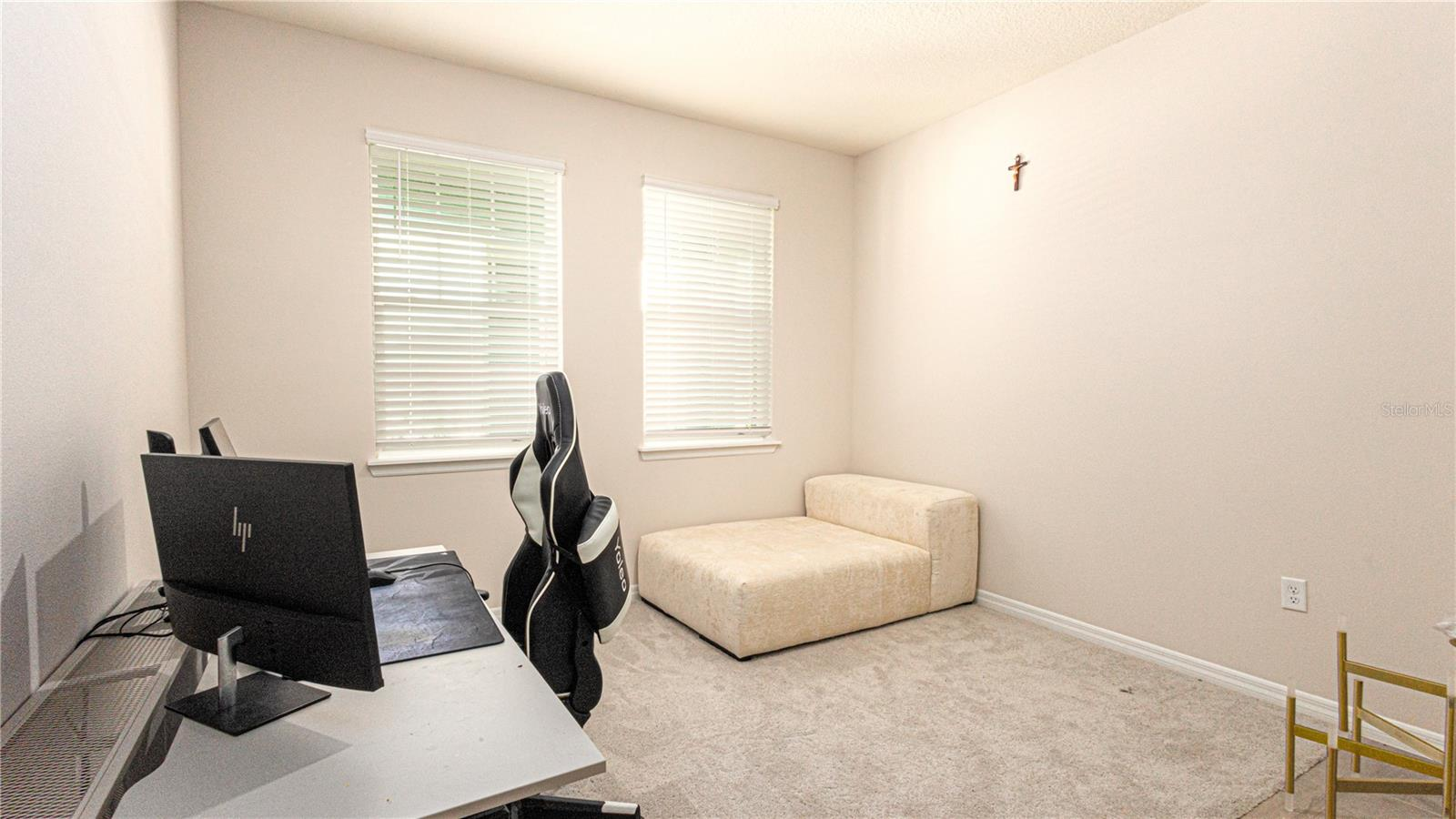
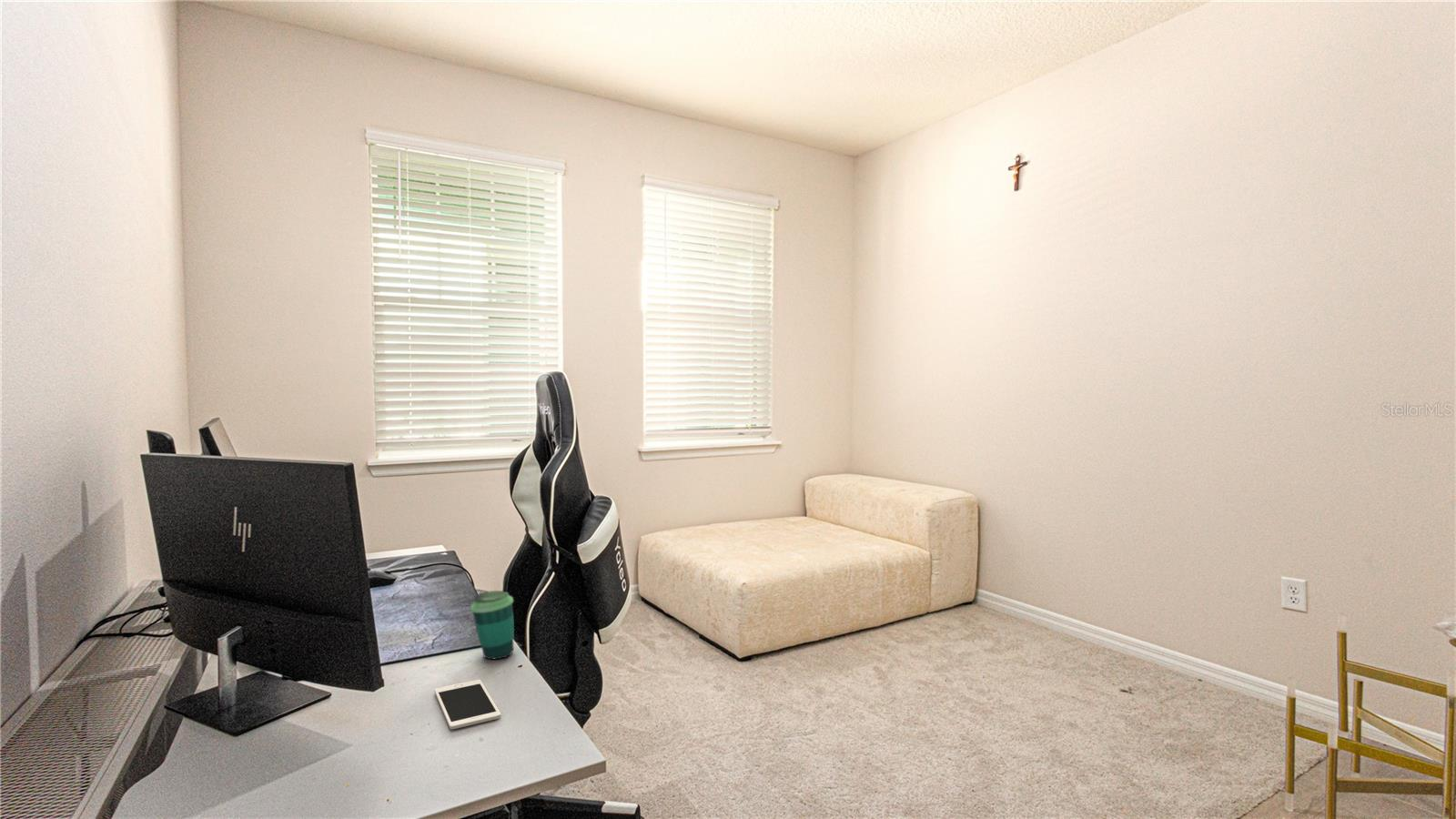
+ cell phone (466, 703)
+ cup (492, 624)
